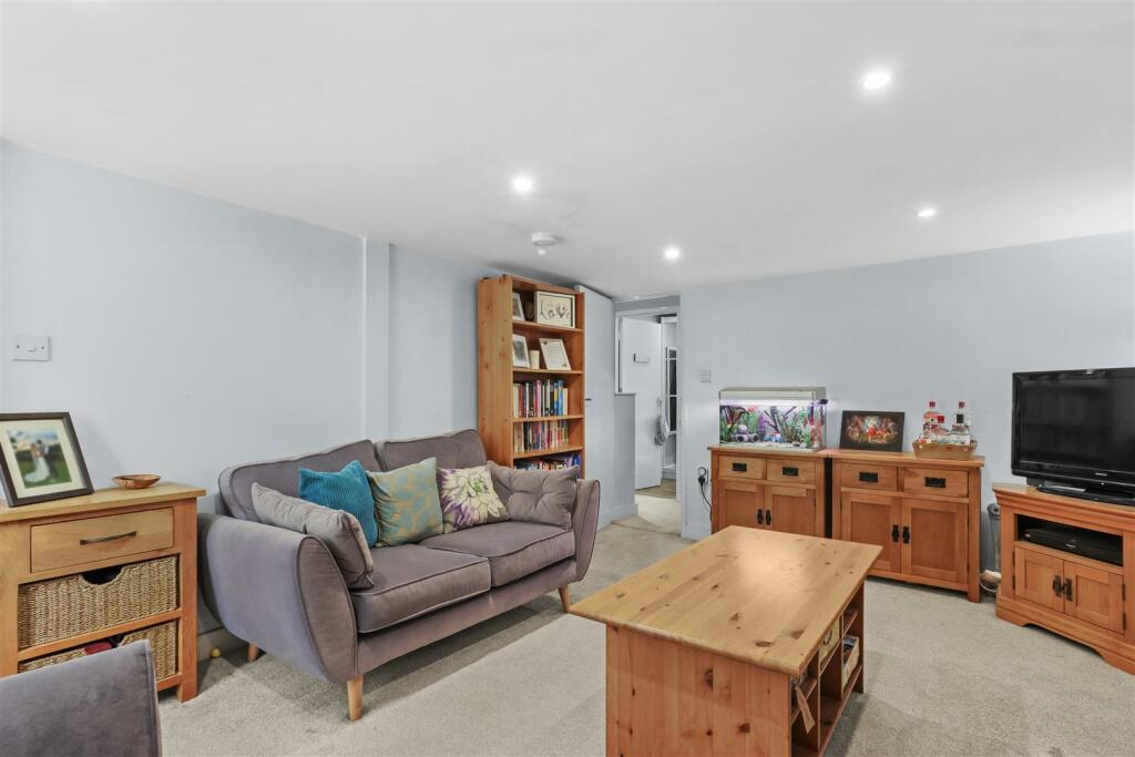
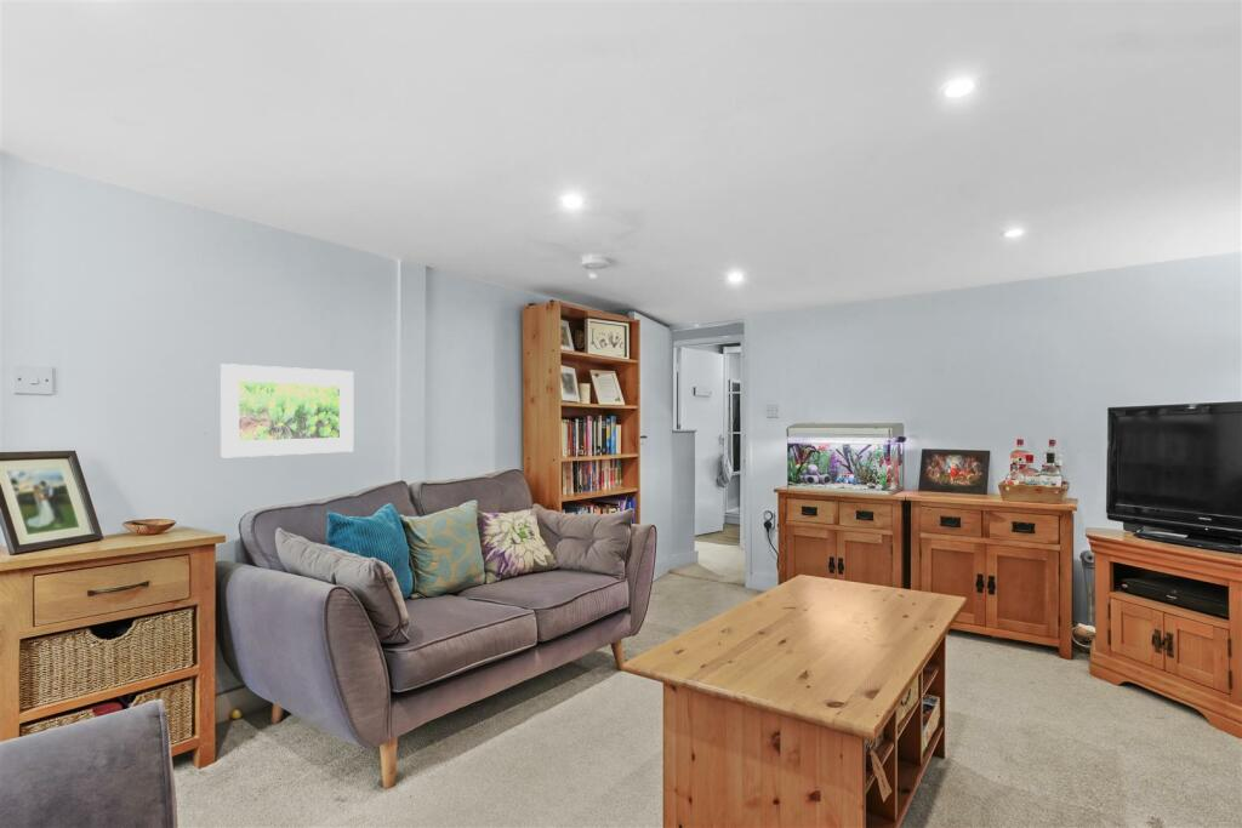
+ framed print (291, 411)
